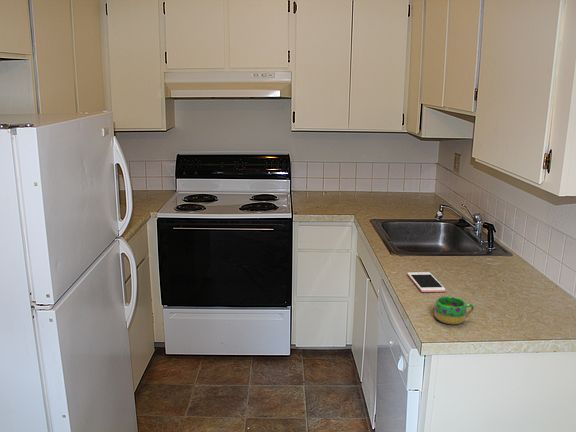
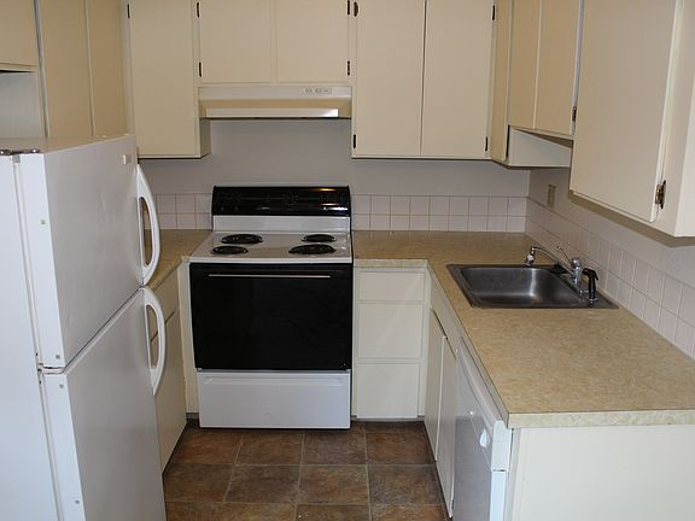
- cell phone (425, 281)
- mug (454, 310)
